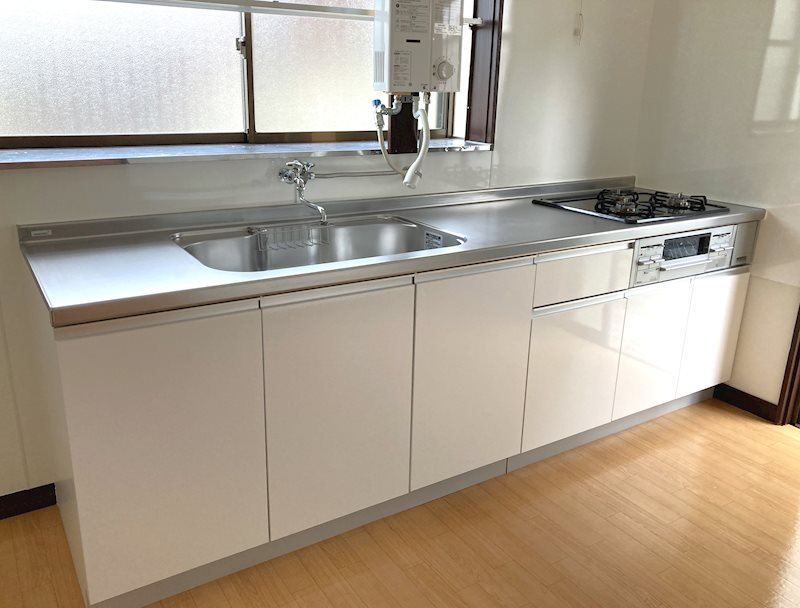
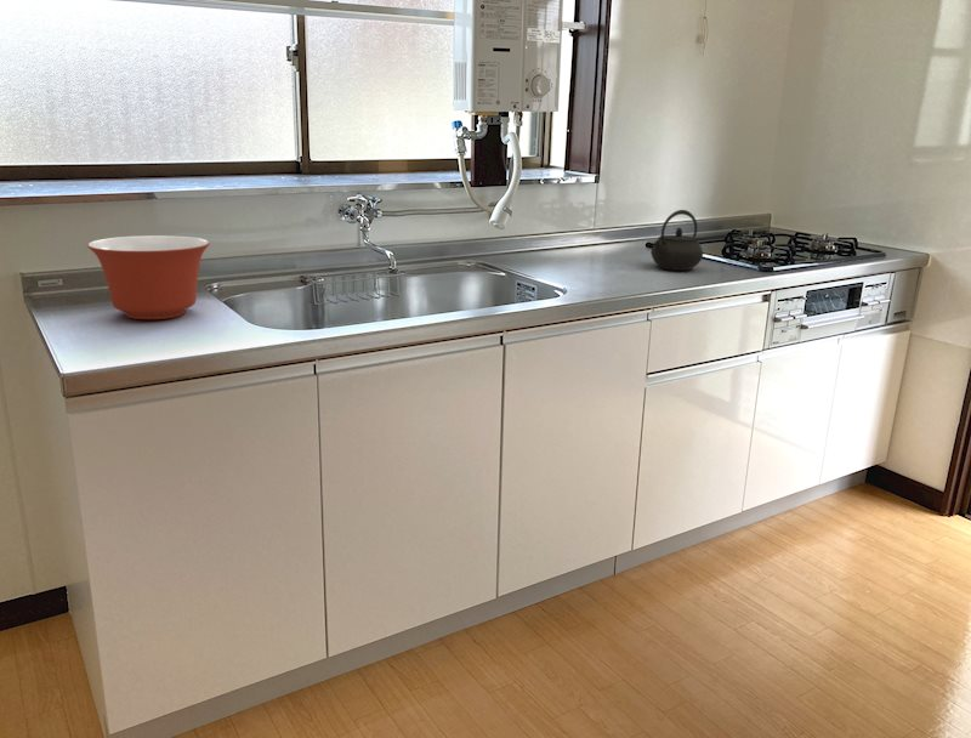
+ kettle (675, 239)
+ mixing bowl (153, 278)
